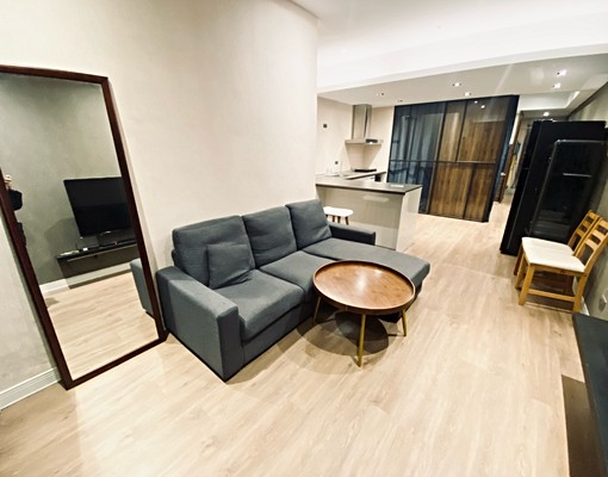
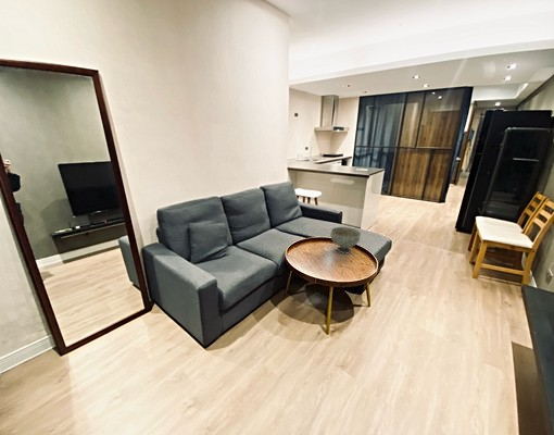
+ decorative bowl (344, 240)
